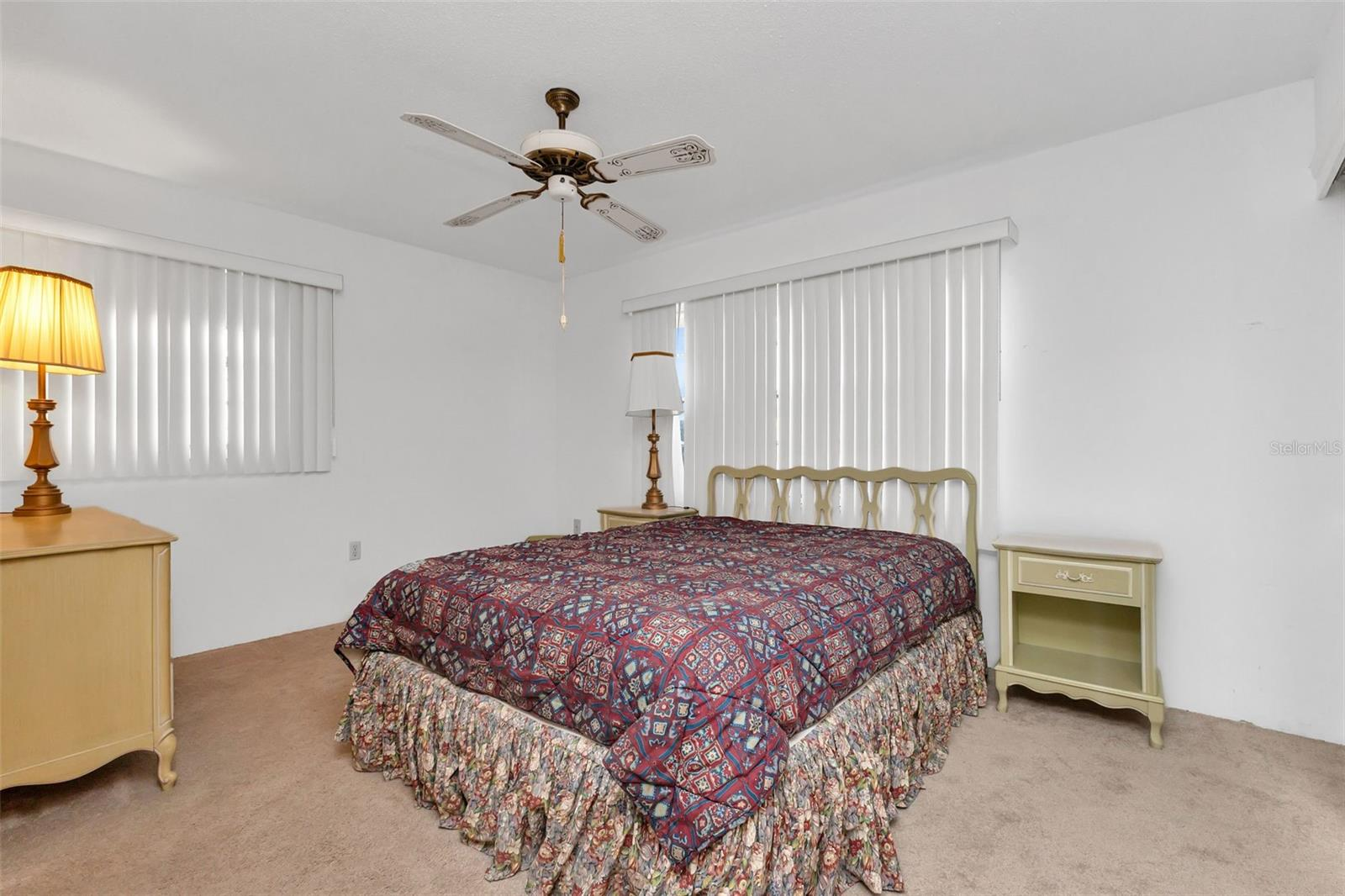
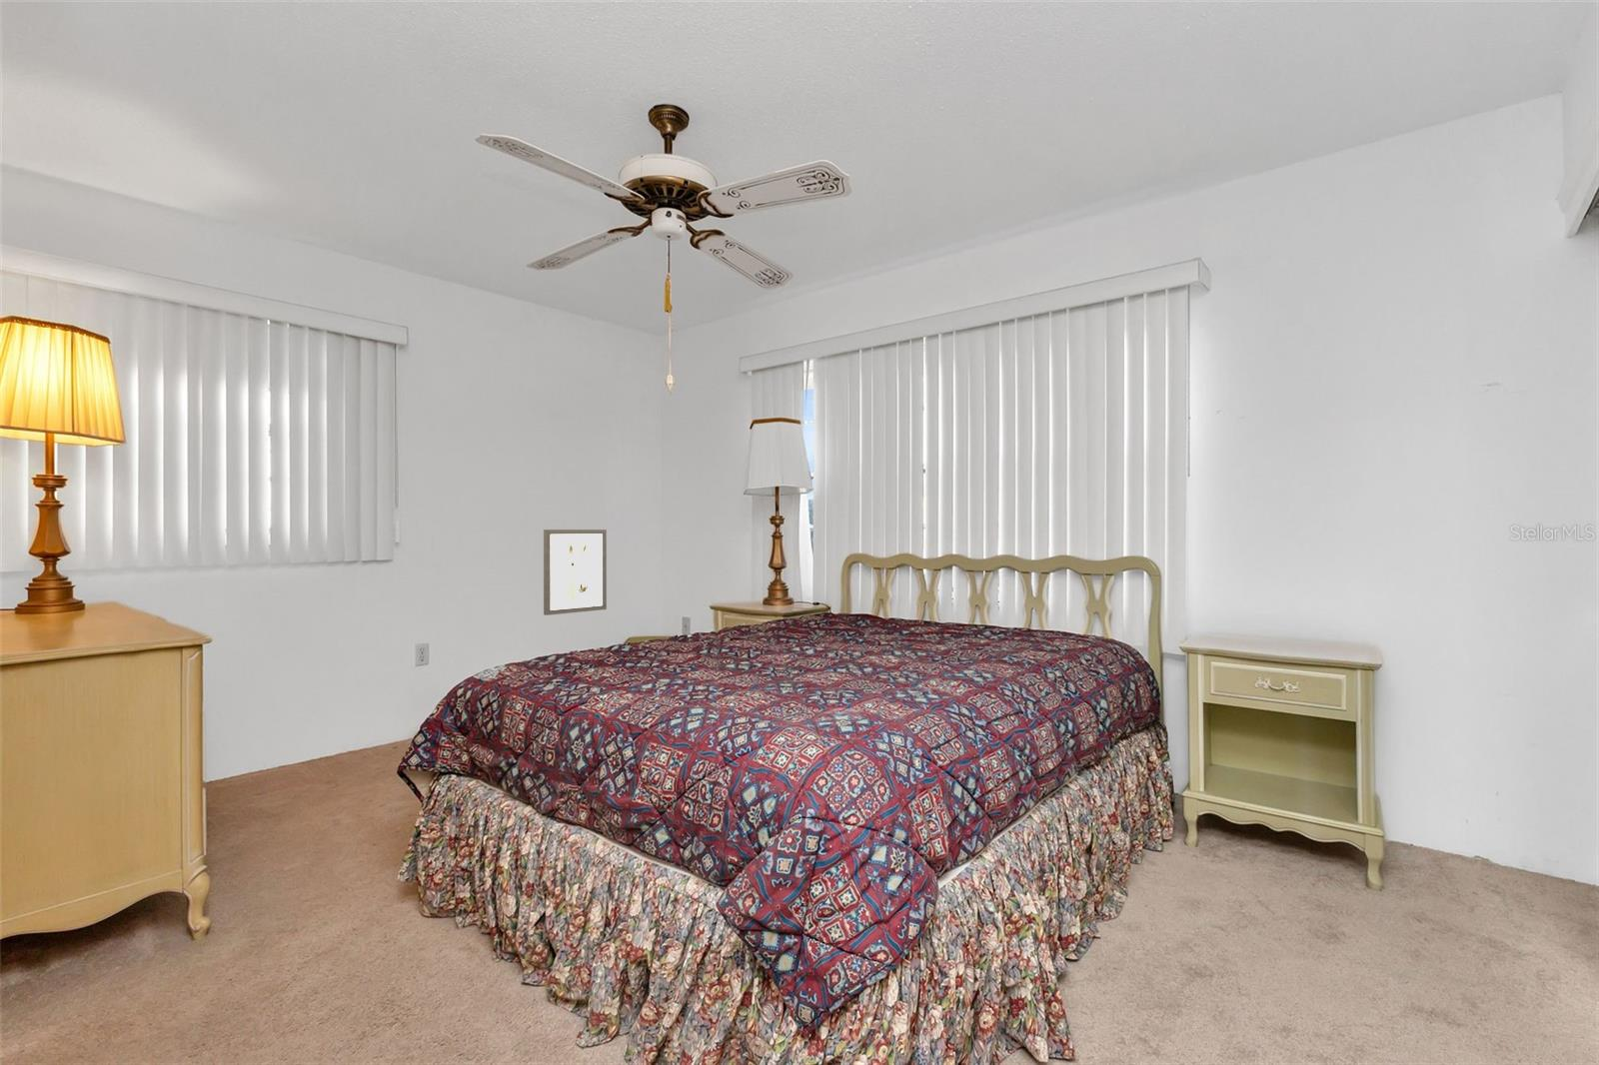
+ wall art (575, 571)
